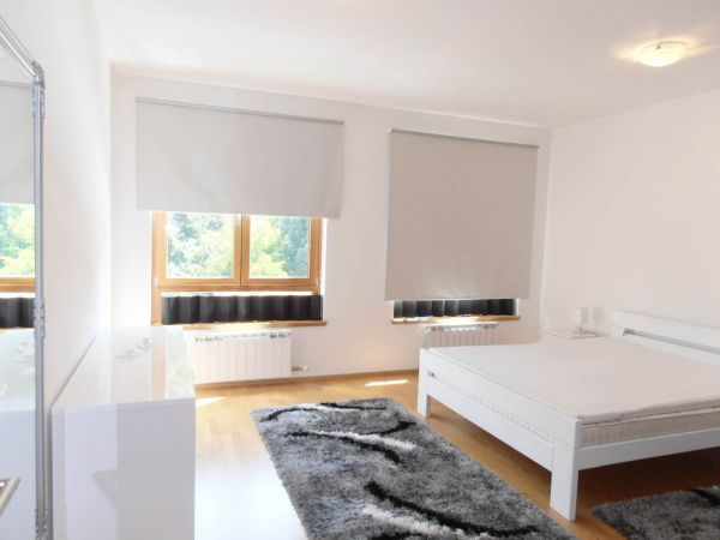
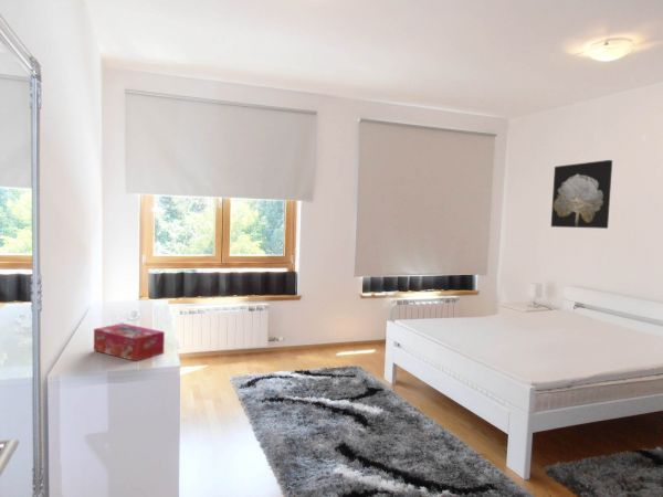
+ tissue box (128, 340)
+ wall art (579, 195)
